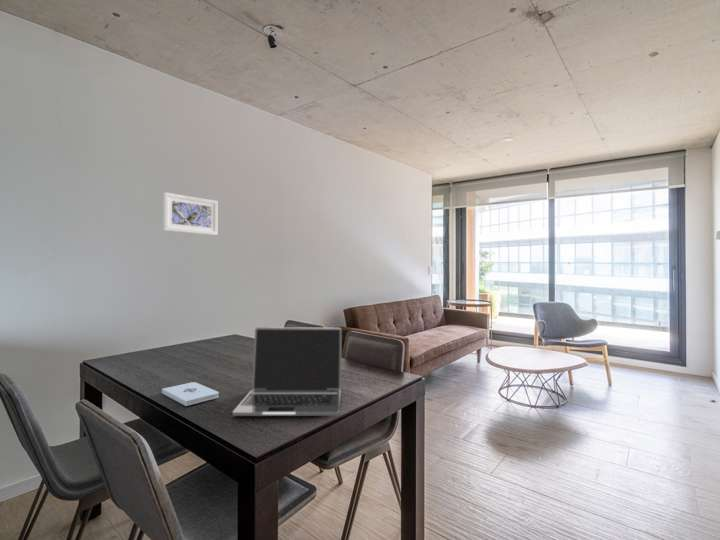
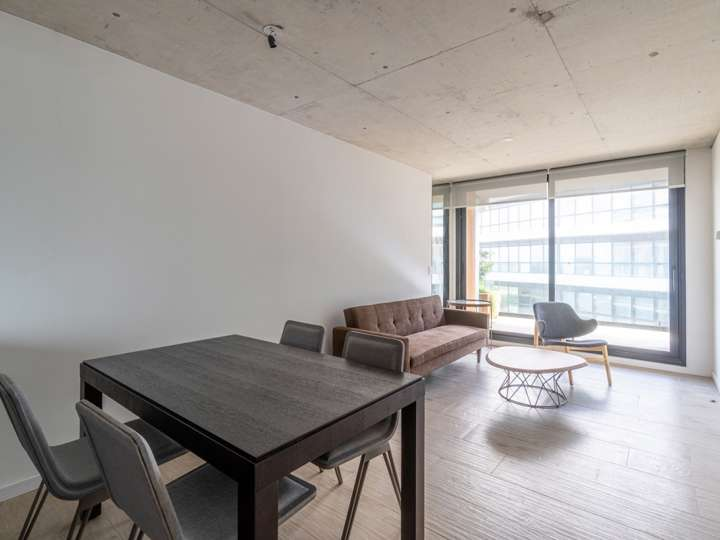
- notepad (190, 392)
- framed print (192, 214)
- laptop (292, 367)
